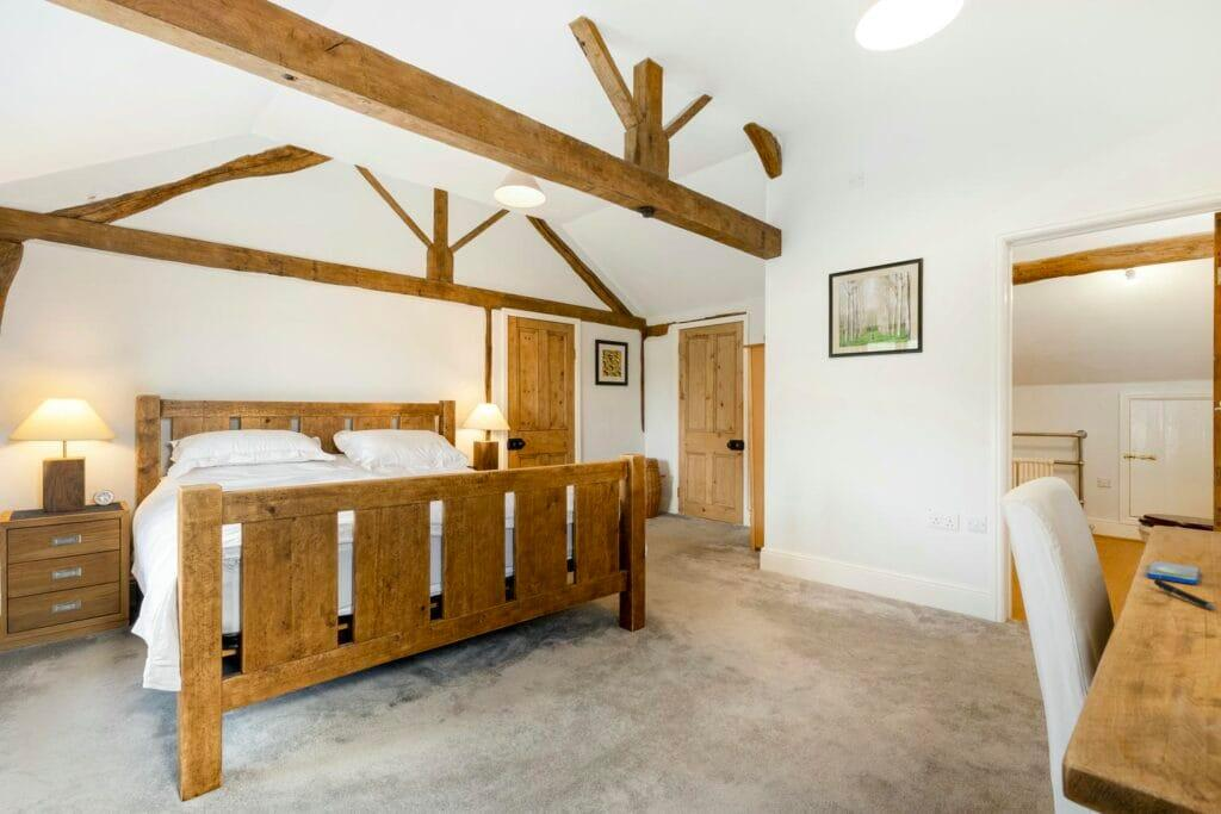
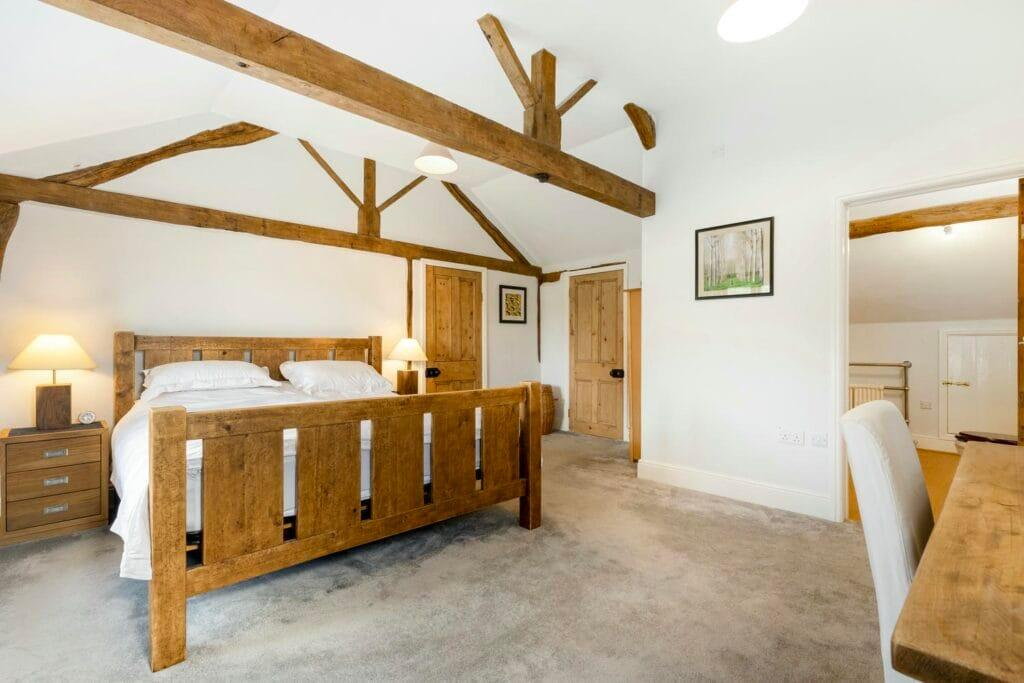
- smartphone (1173, 572)
- pen (1184, 594)
